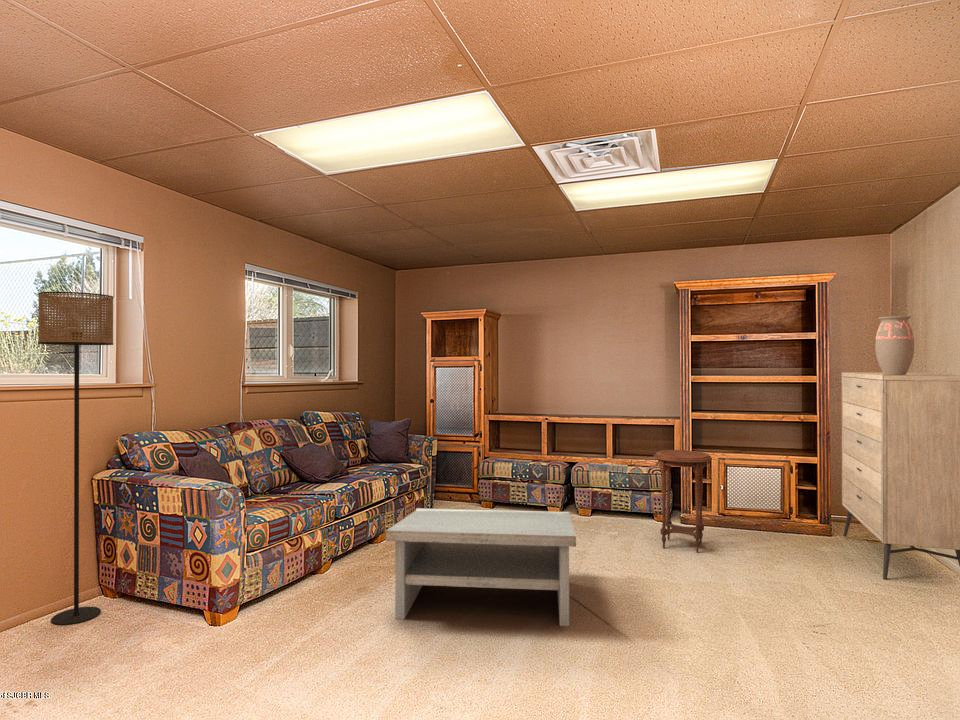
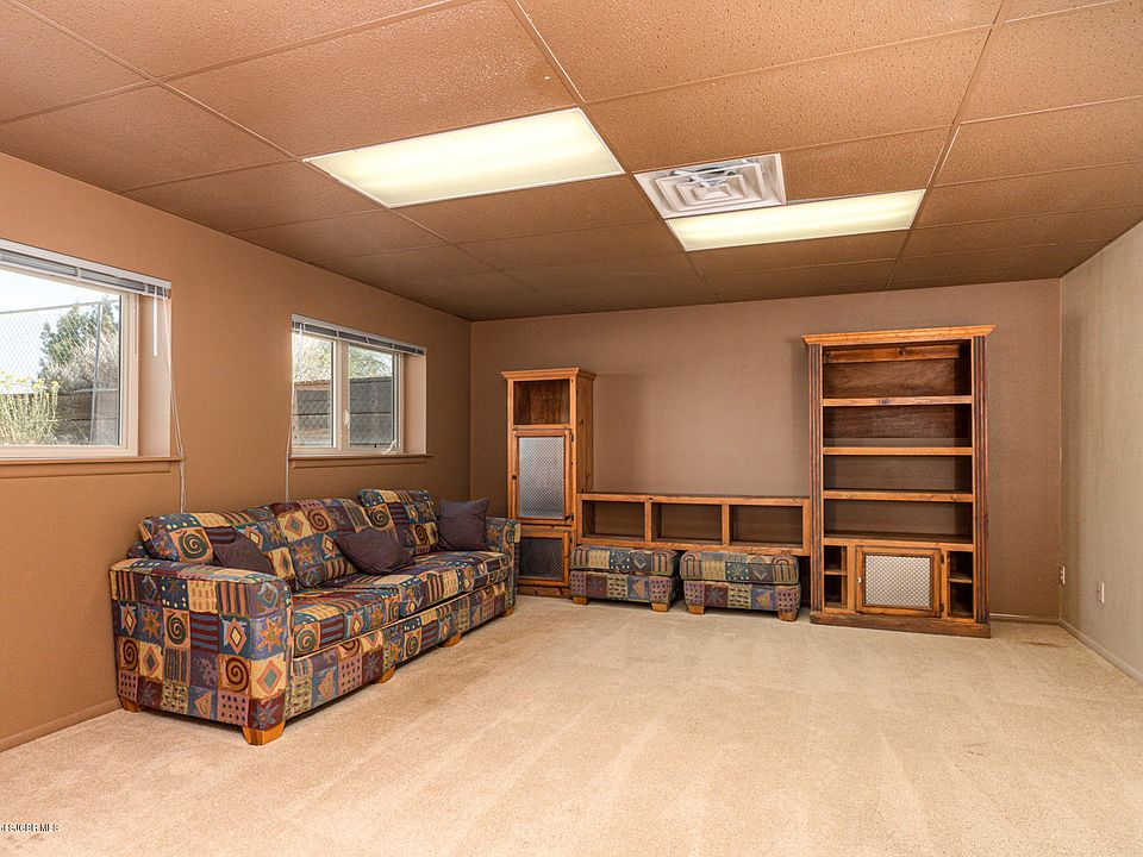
- dresser (898, 466)
- decorative vase (894, 345)
- side table (669, 499)
- floor lamp (76, 455)
- coffee table (486, 557)
